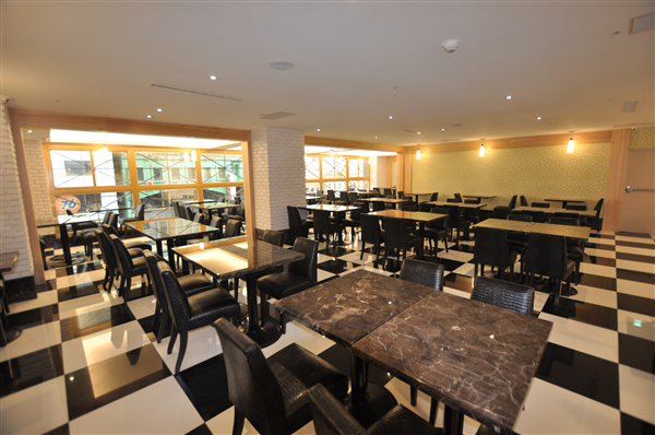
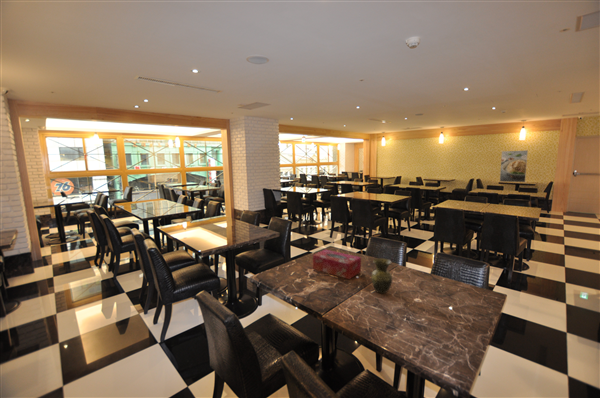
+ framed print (513, 166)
+ vase (381, 276)
+ tissue box (336, 263)
